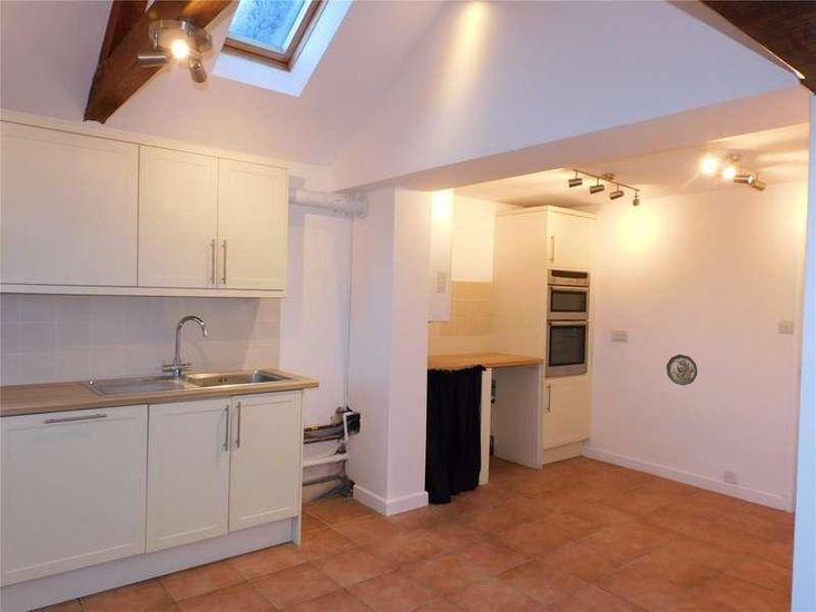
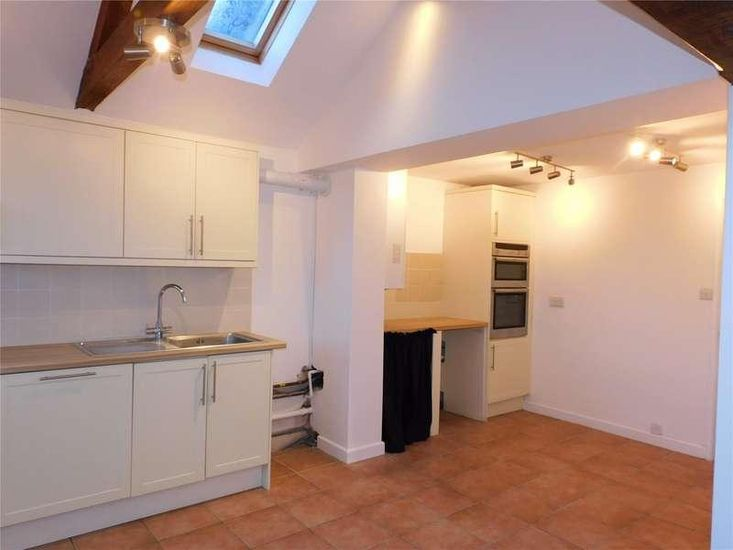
- decorative plate (681, 369)
